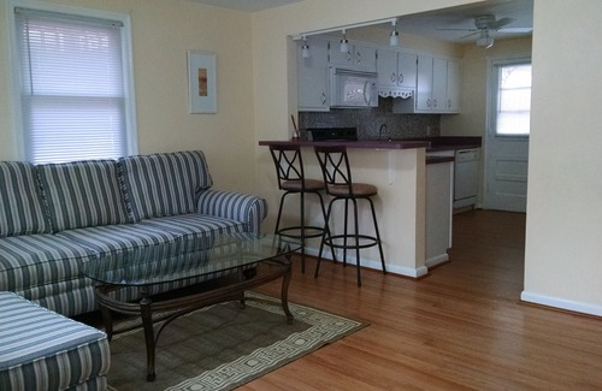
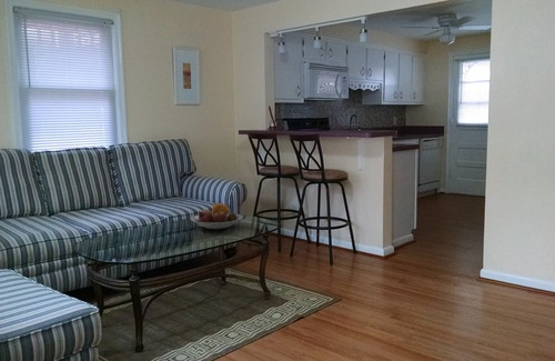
+ fruit bowl (216, 215)
